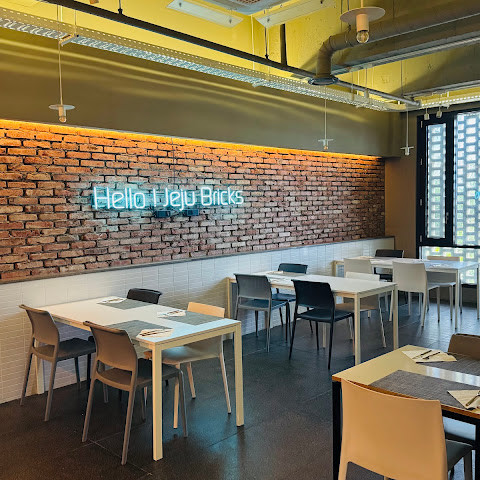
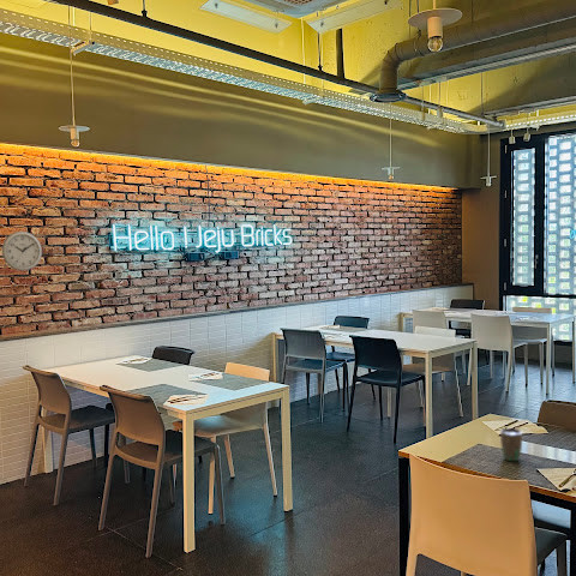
+ wall clock (22, 251)
+ mug (510, 446)
